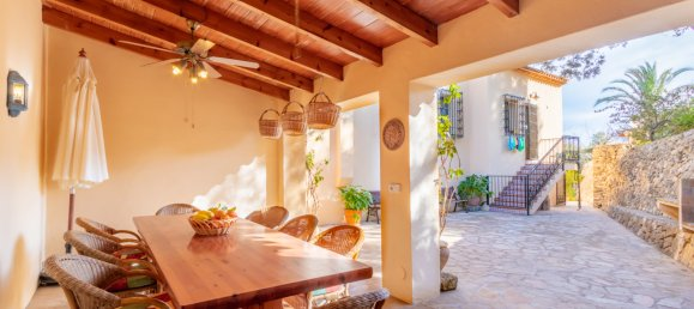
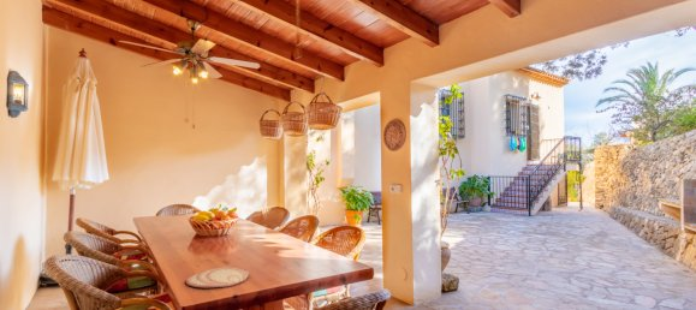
+ plate (218, 274)
